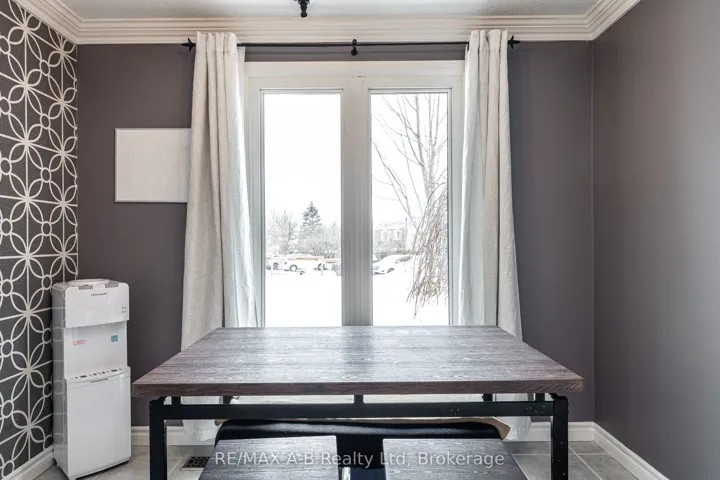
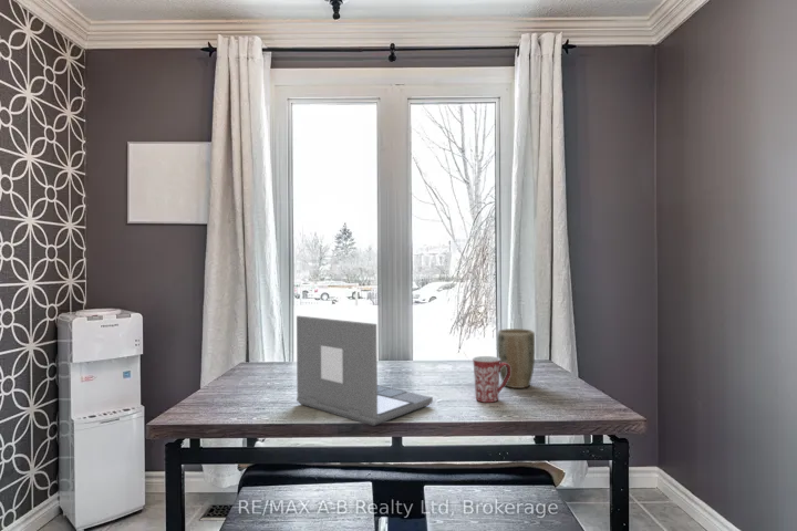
+ plant pot (516, 357)
+ laptop (363, 360)
+ mug (491, 378)
